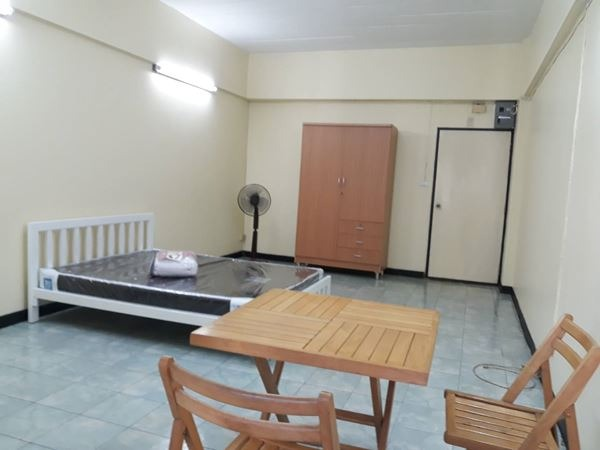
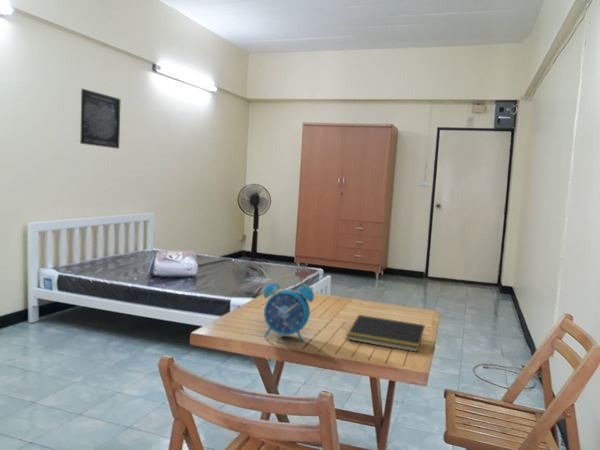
+ notepad (386, 331)
+ wall art (101, 120)
+ alarm clock (287, 307)
